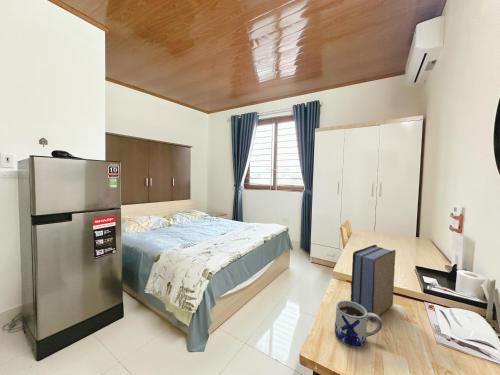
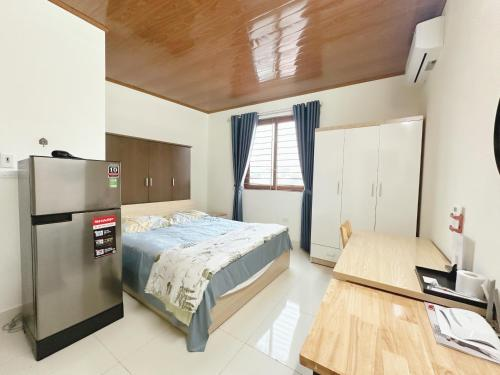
- book (373, 279)
- mug (355, 323)
